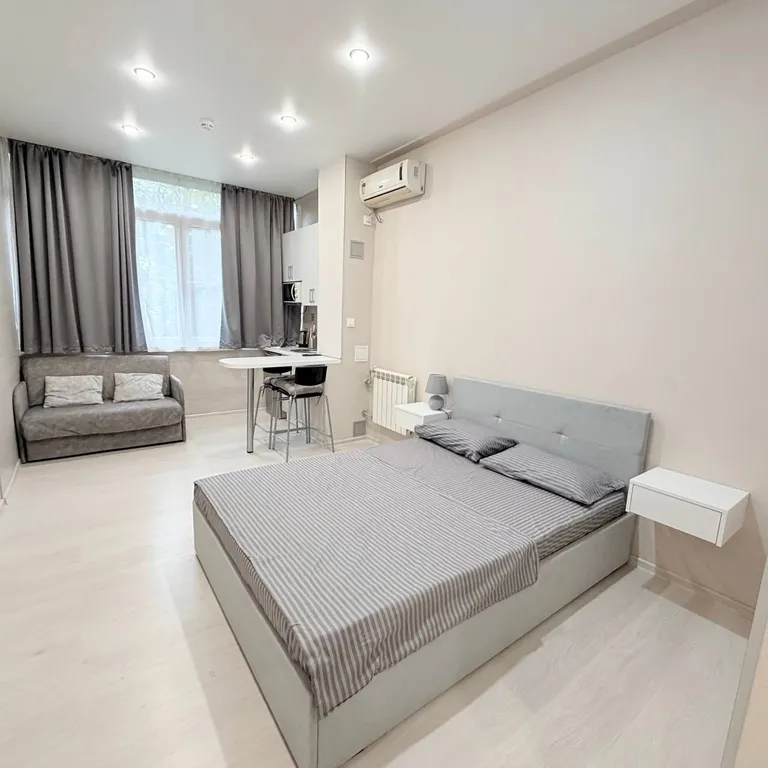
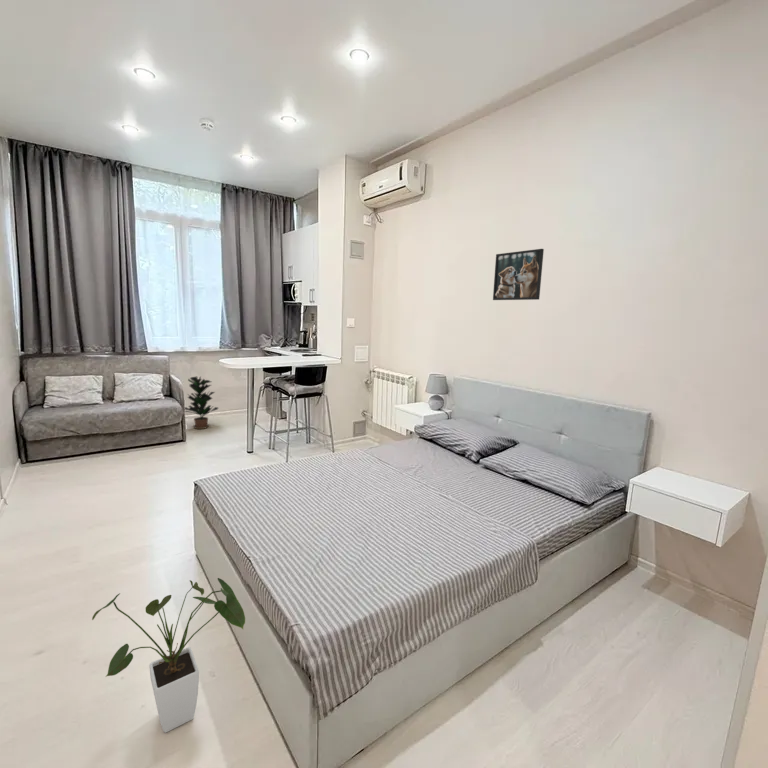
+ house plant (177, 661)
+ potted plant (199, 402)
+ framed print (516, 275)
